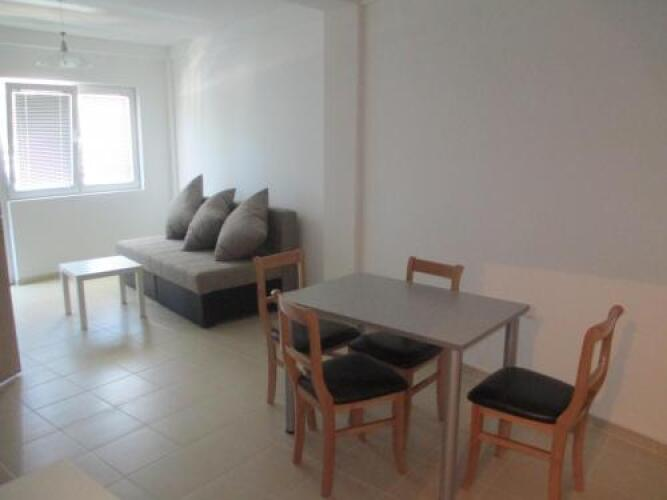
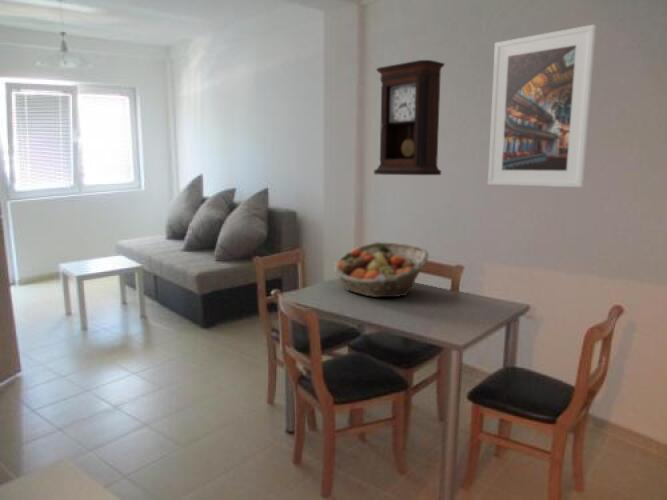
+ fruit basket (379, 268)
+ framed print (537, 111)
+ pendulum clock (405, 121)
